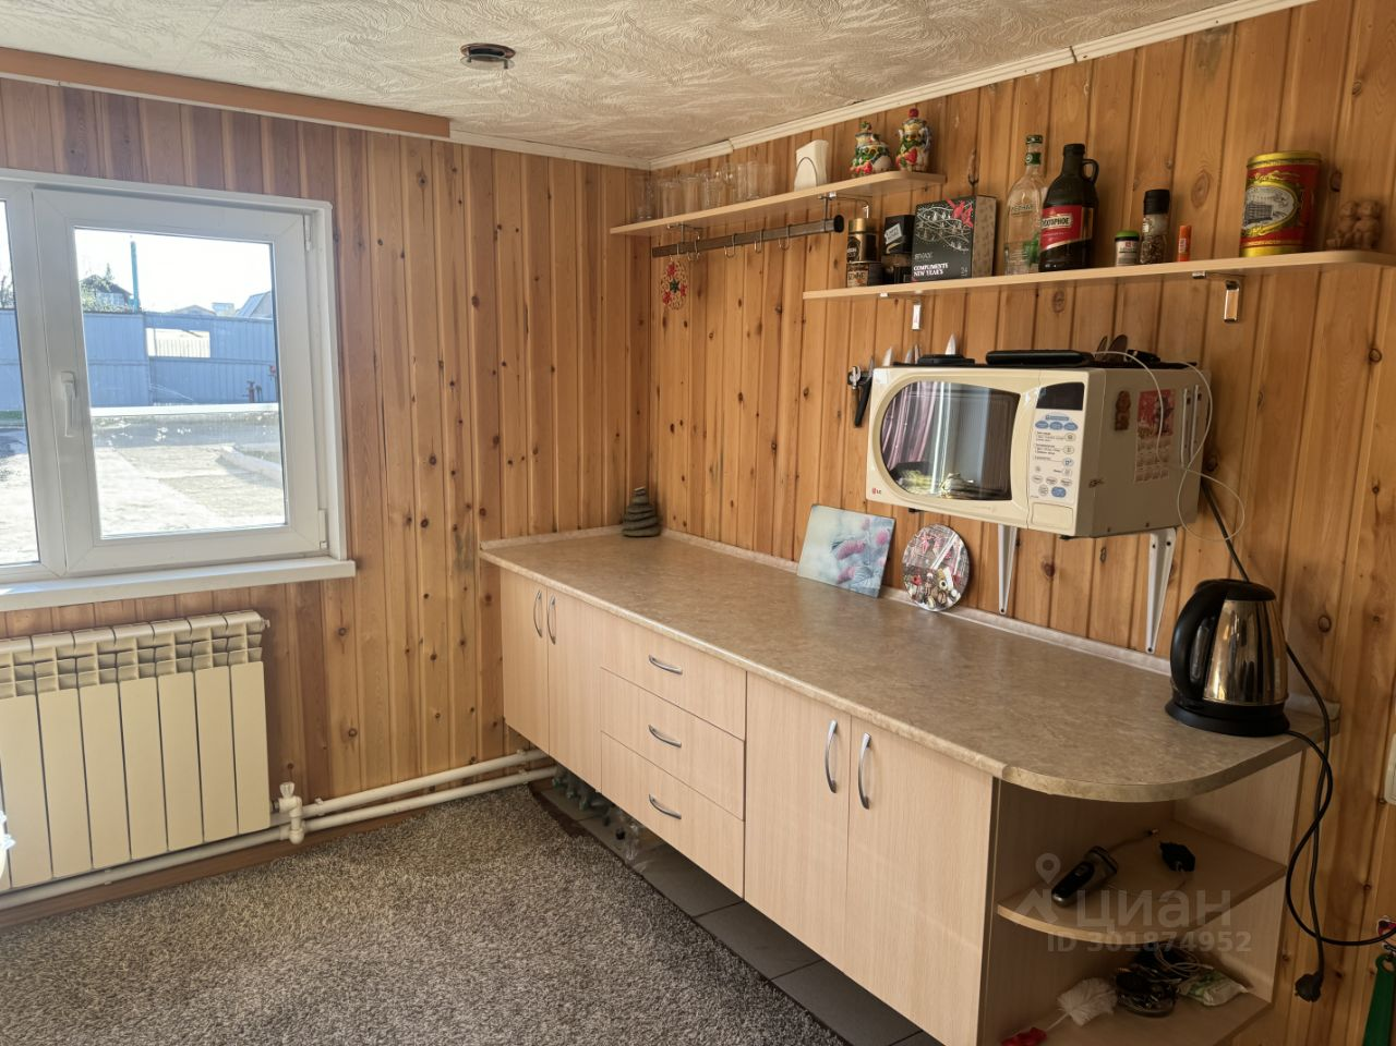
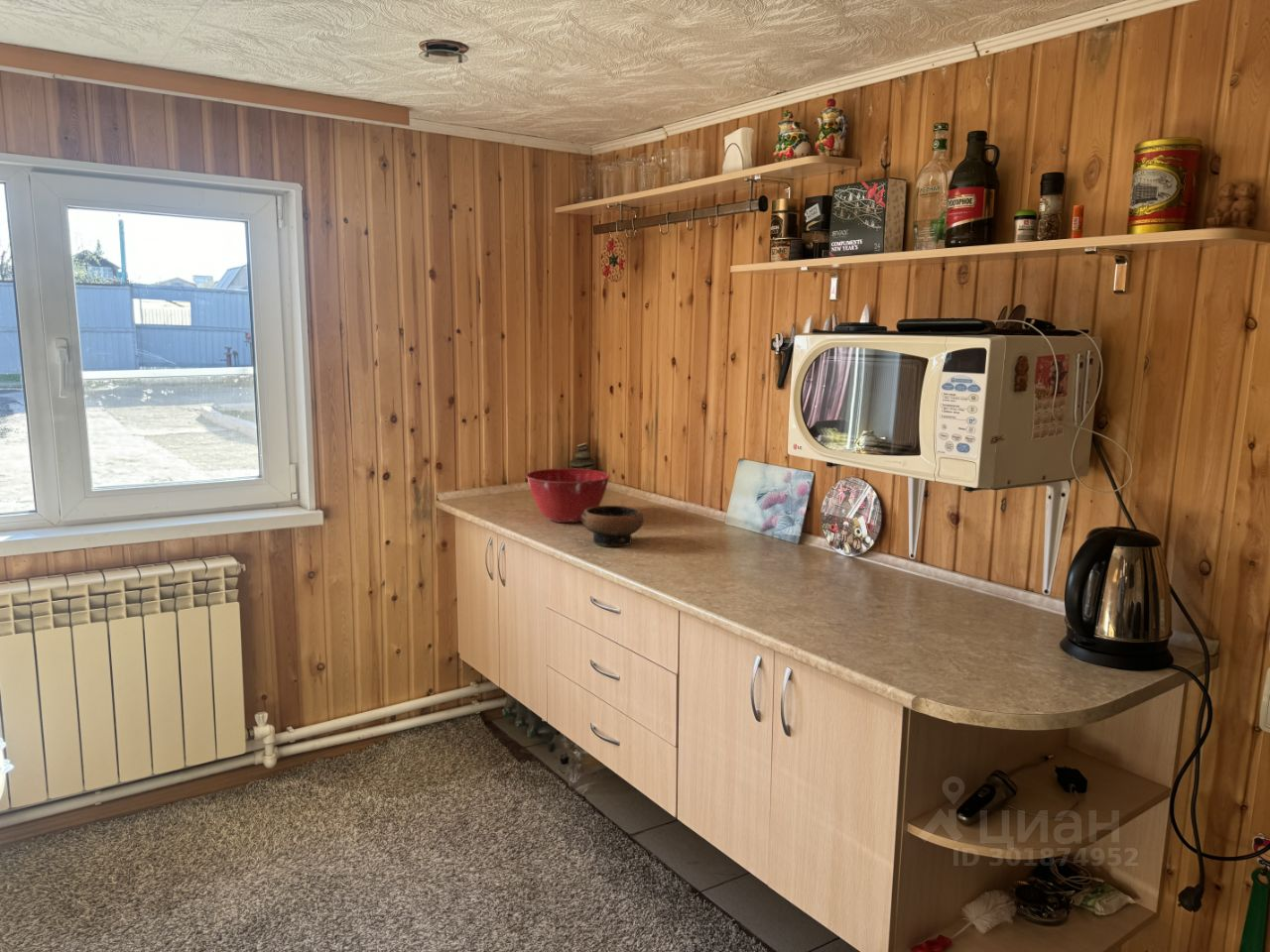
+ bowl (612, 526)
+ mixing bowl (568, 496)
